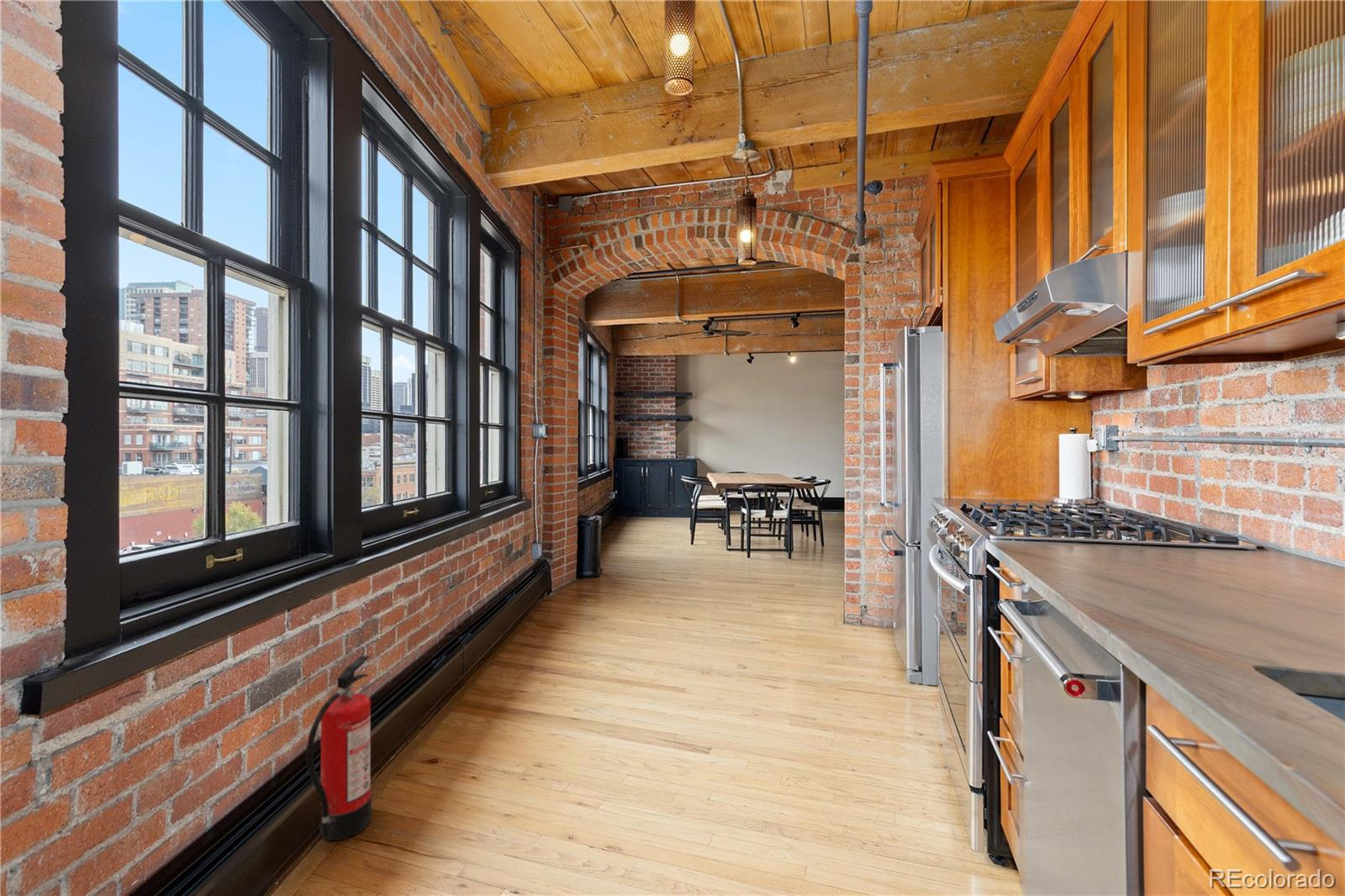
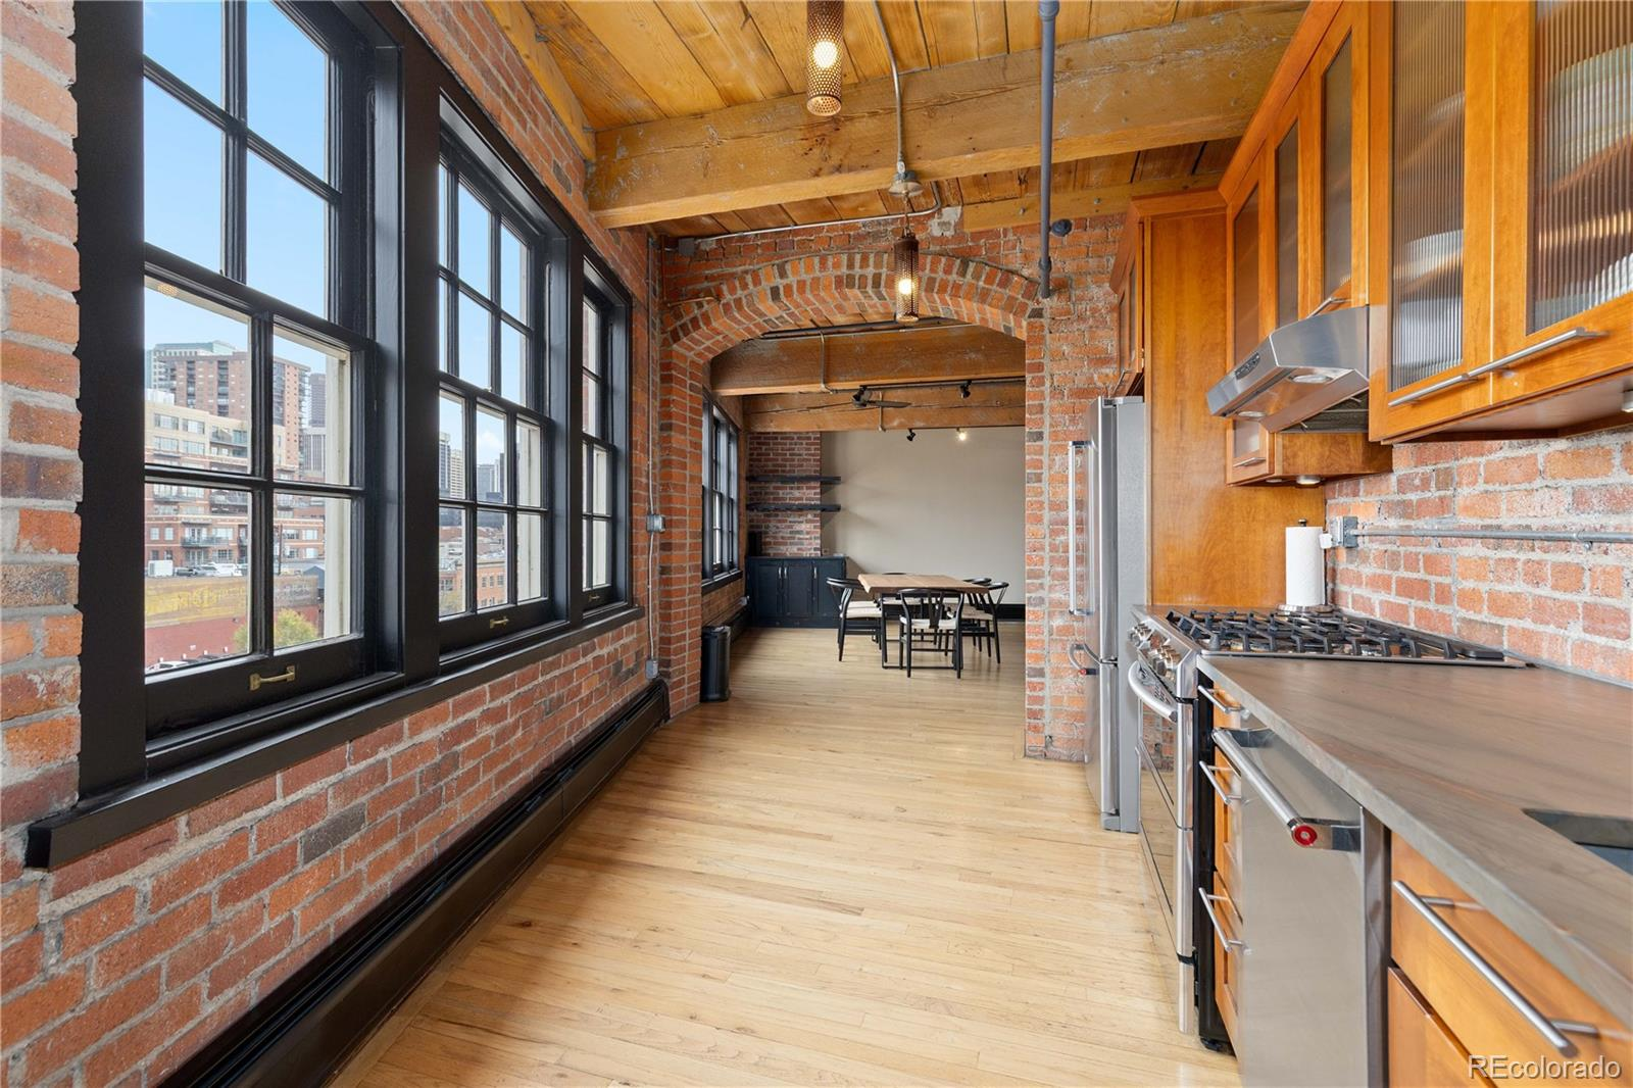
- fire extinguisher (339, 752)
